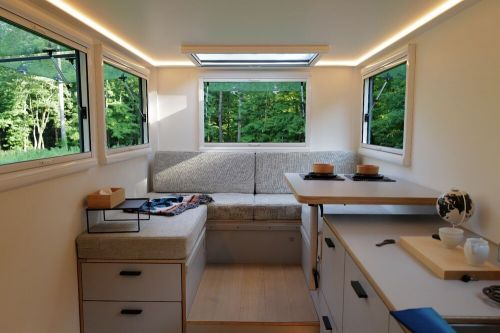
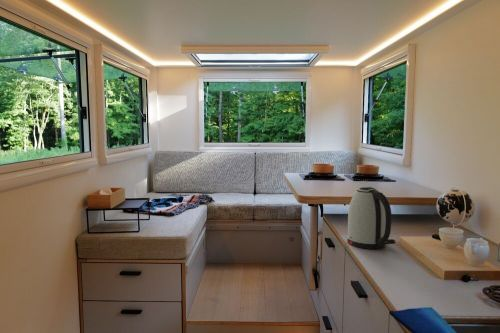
+ kettle (371, 216)
